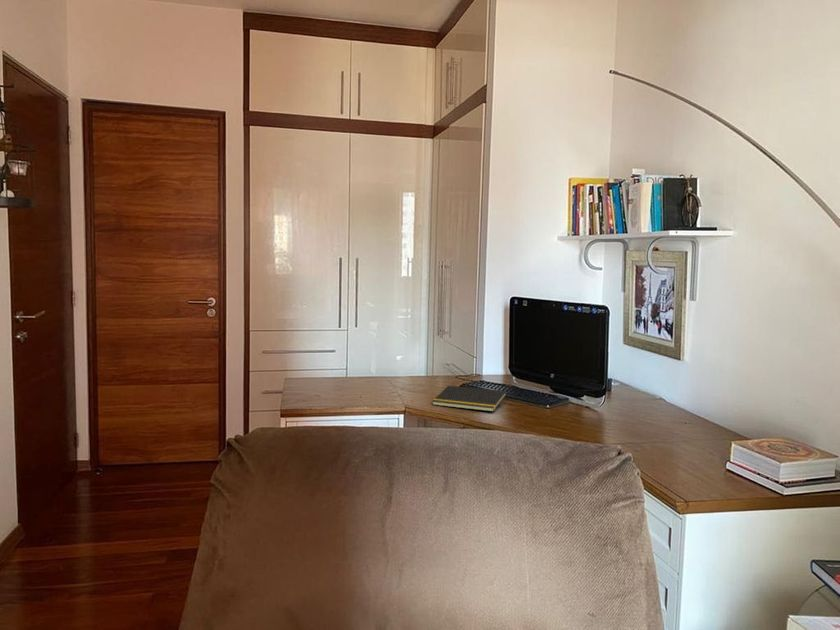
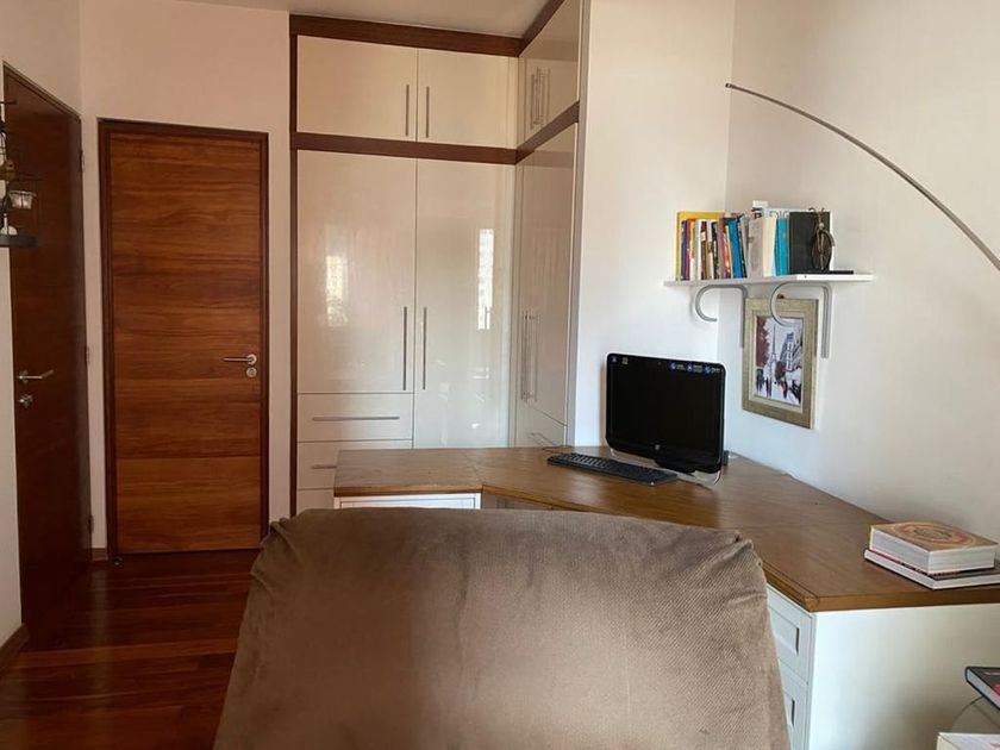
- notepad (469, 397)
